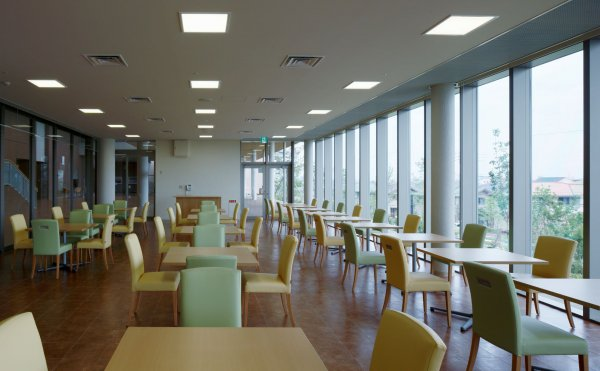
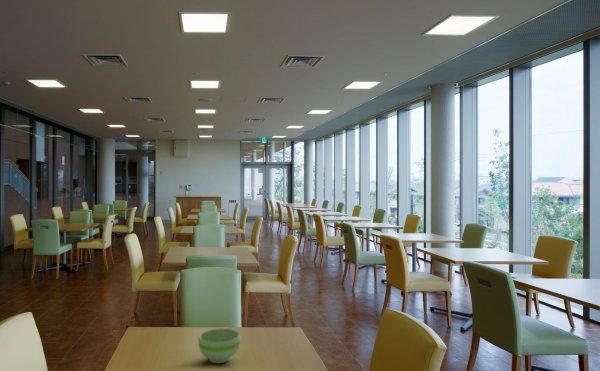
+ bowl (219, 347)
